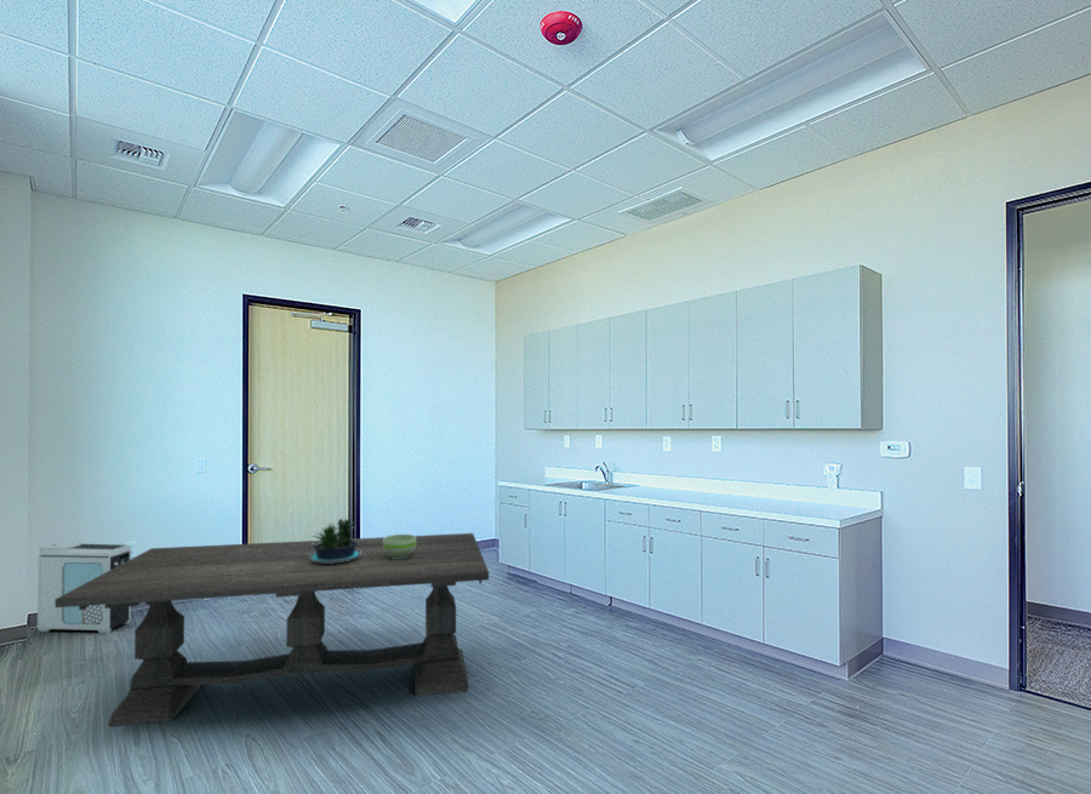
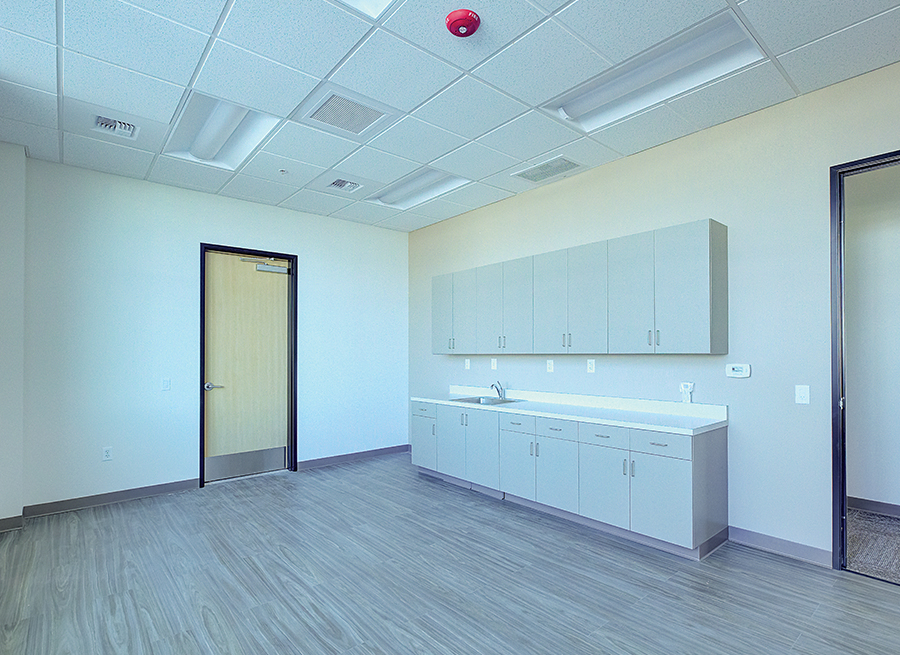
- potted plant (335, 539)
- air purifier (84, 583)
- bowl (399, 547)
- dining table (305, 623)
